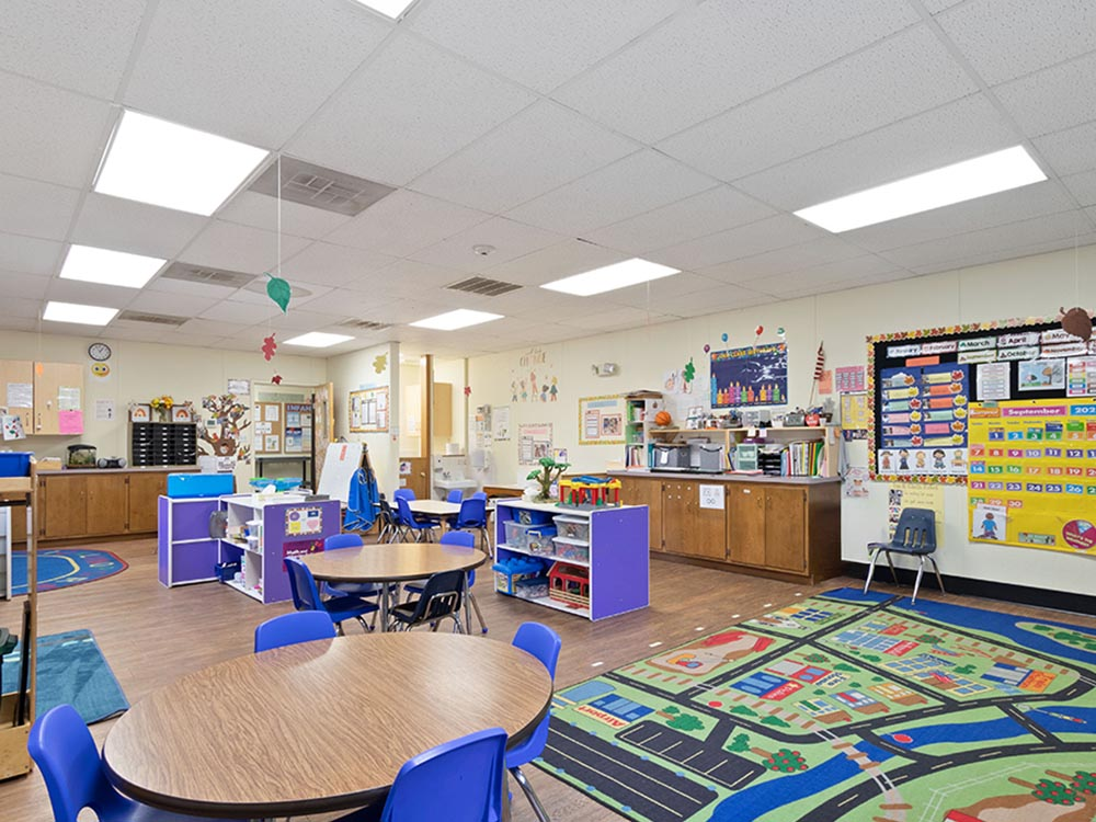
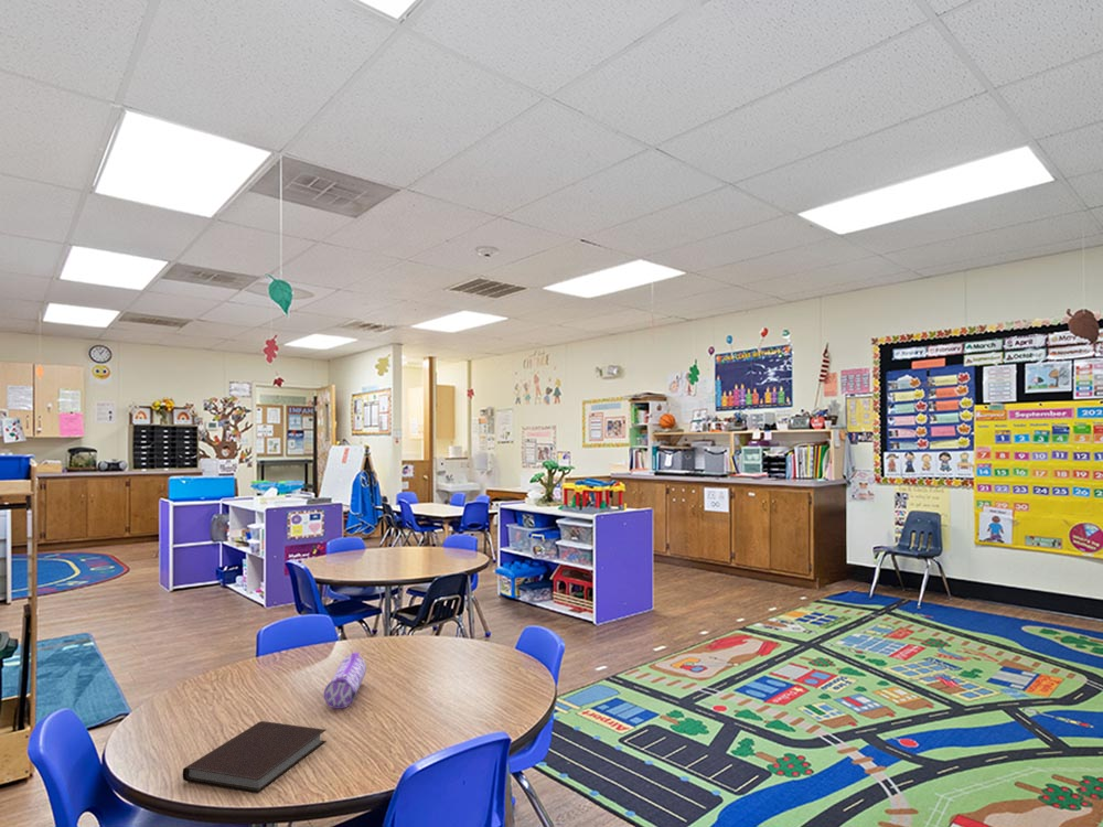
+ pencil case (345, 679)
+ notebook (258, 753)
